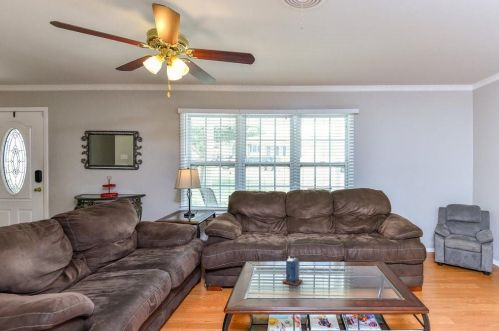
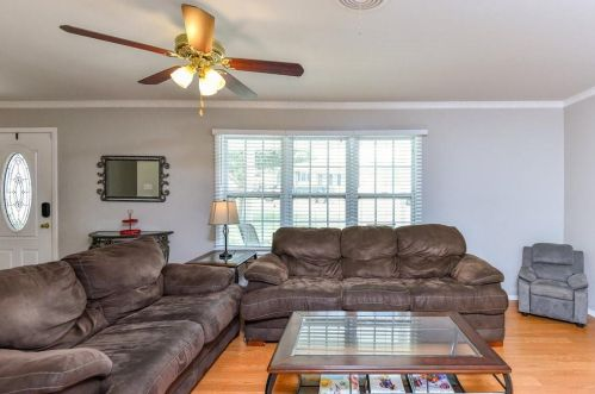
- candle (292, 269)
